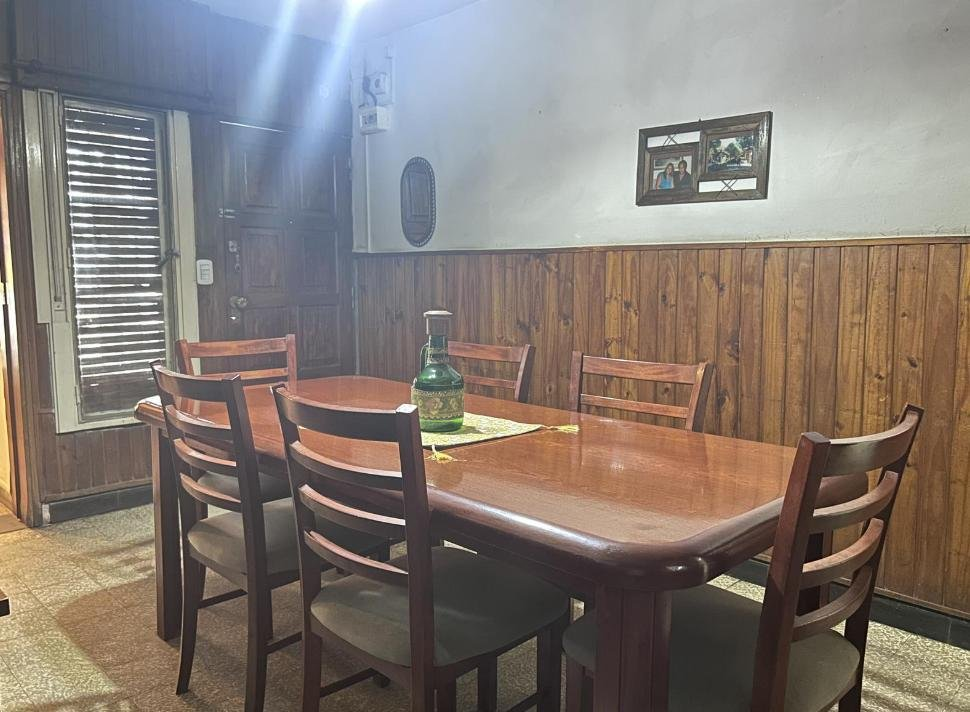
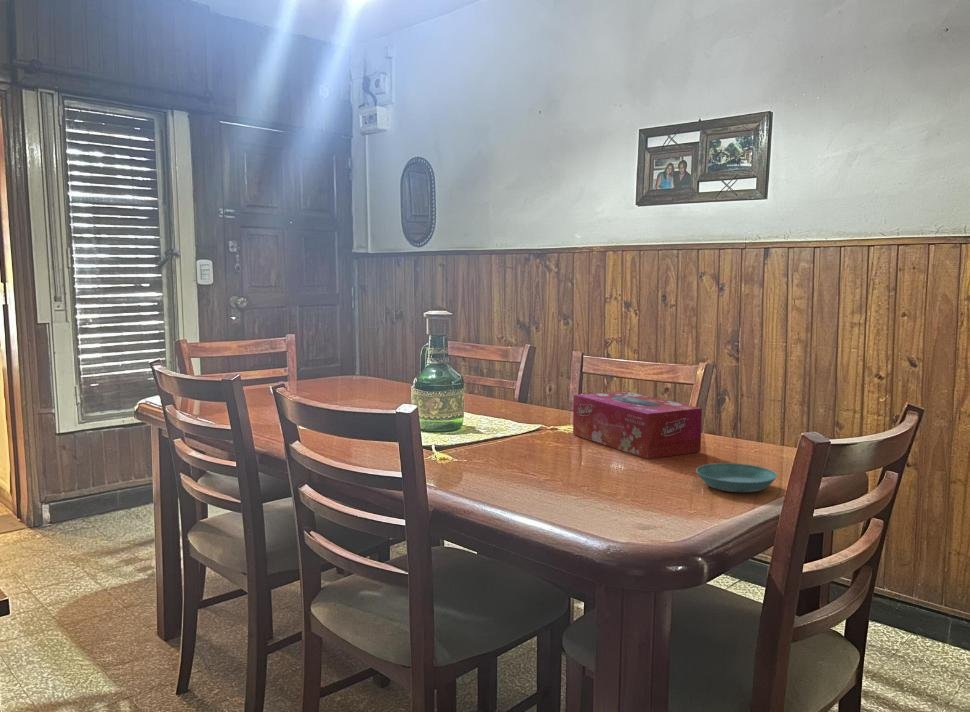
+ tissue box (634, 421)
+ saucer (735, 478)
